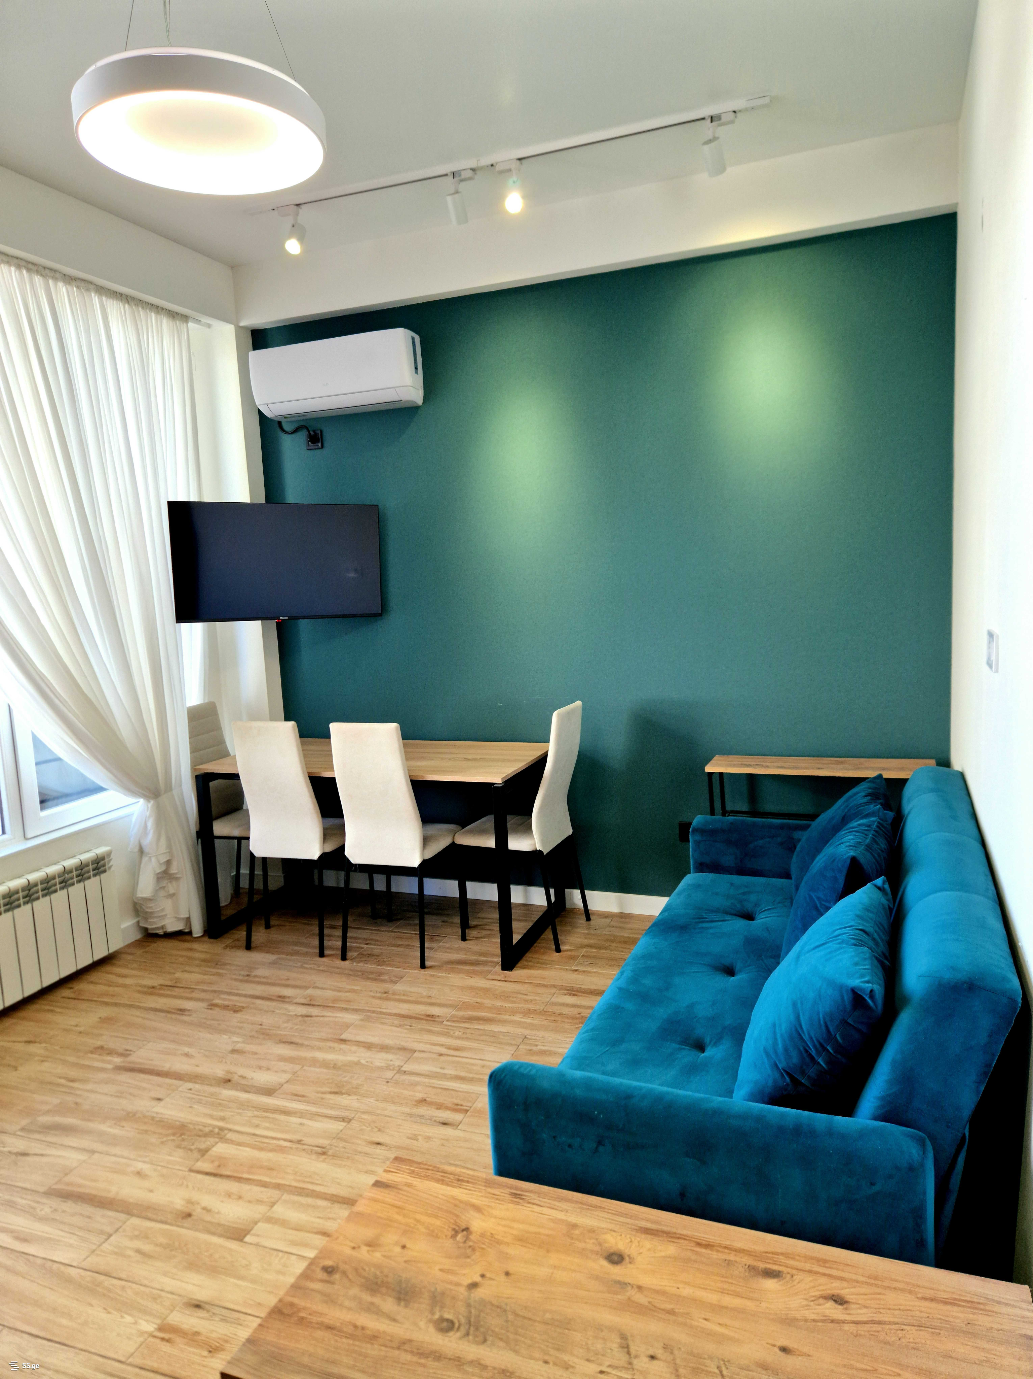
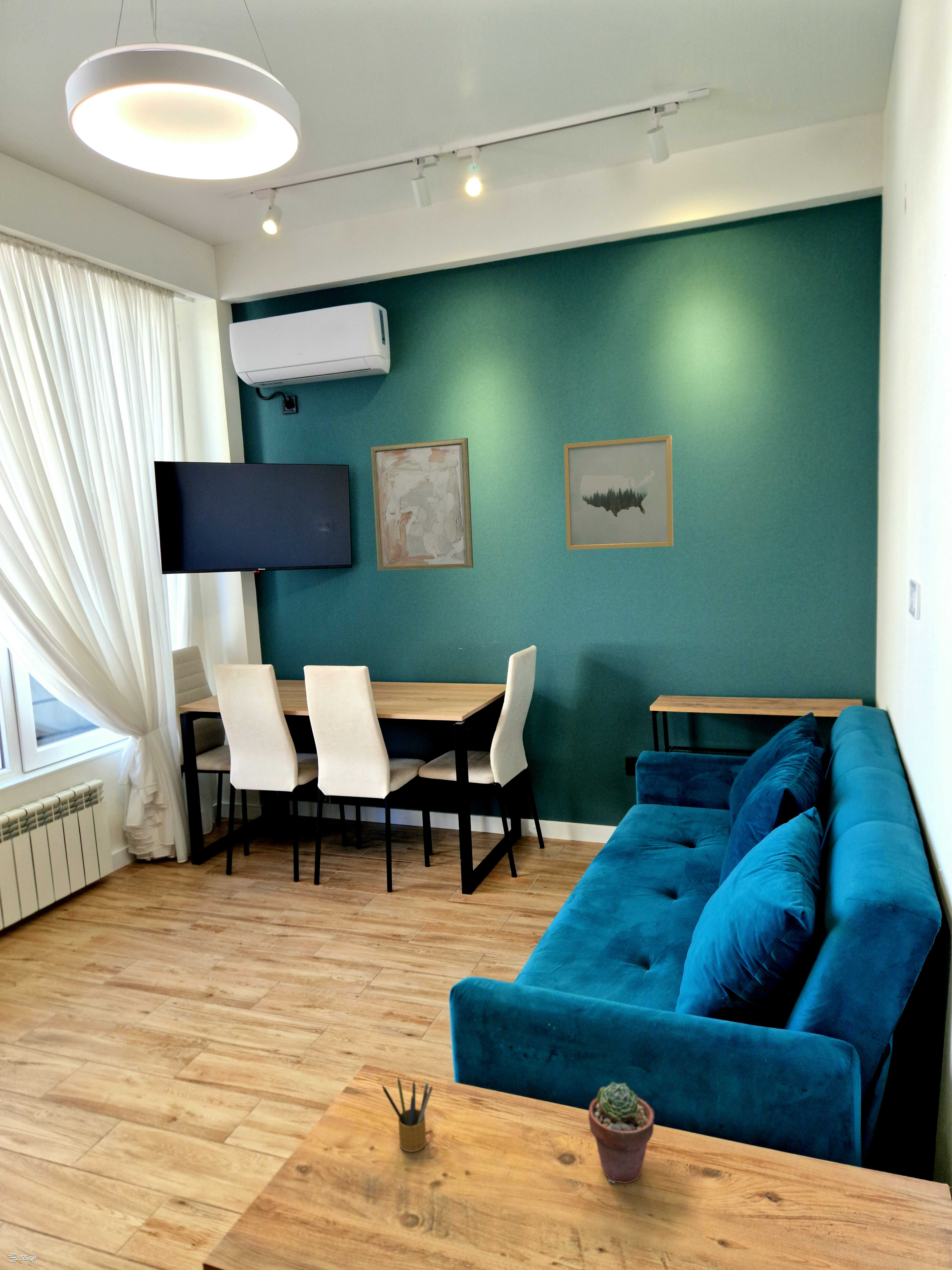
+ pencil box (409, 1112)
+ wall art (618, 494)
+ wall art (421, 506)
+ potted succulent (621, 1128)
